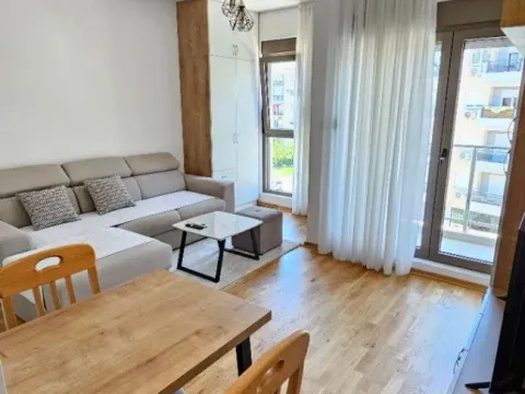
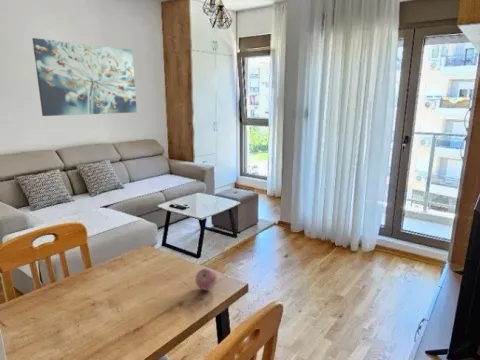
+ apple (206, 279)
+ wall art (91, 80)
